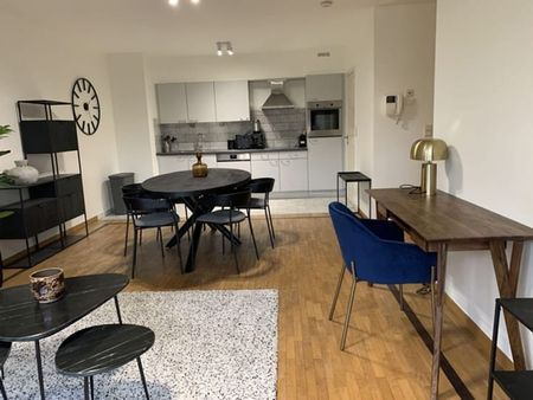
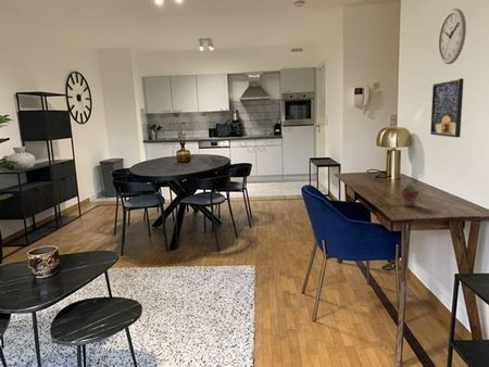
+ potted succulent (409, 194)
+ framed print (446, 109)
+ wall clock (450, 37)
